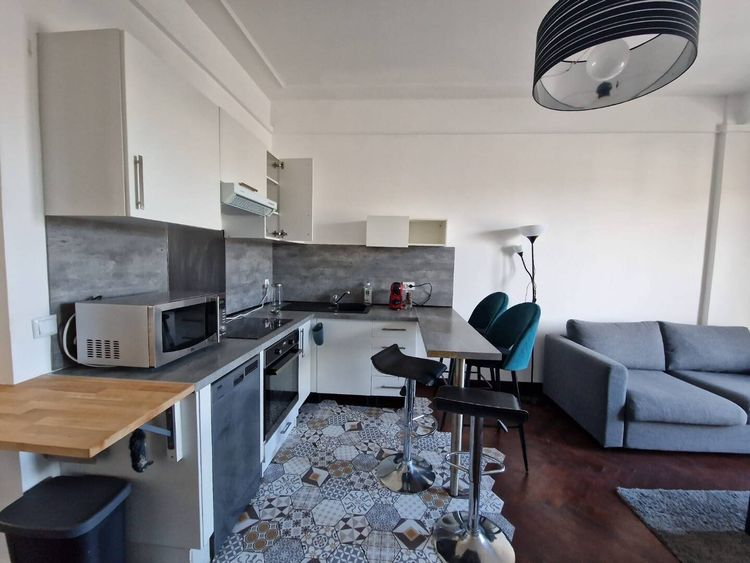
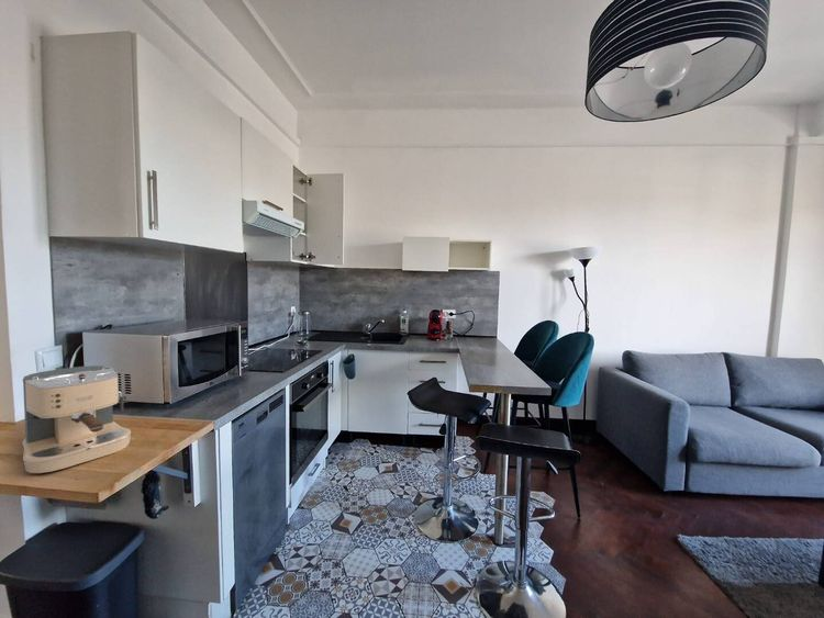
+ coffee maker (78, 412)
